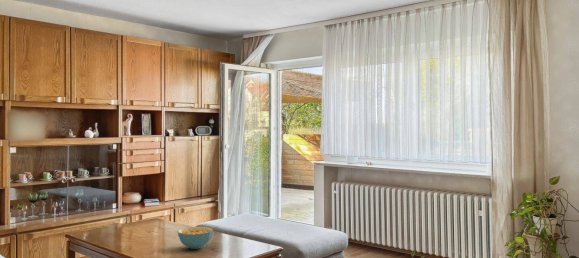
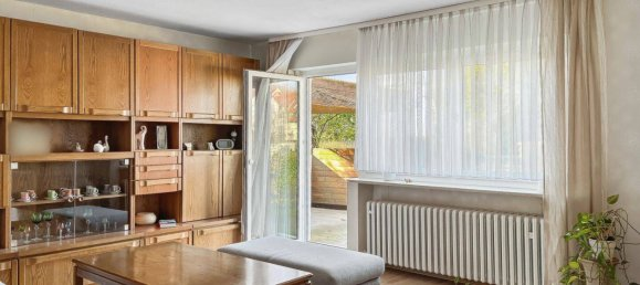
- cereal bowl (195, 238)
